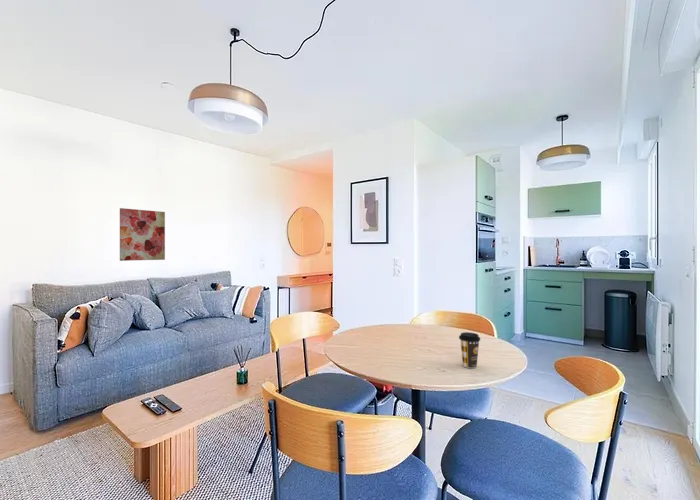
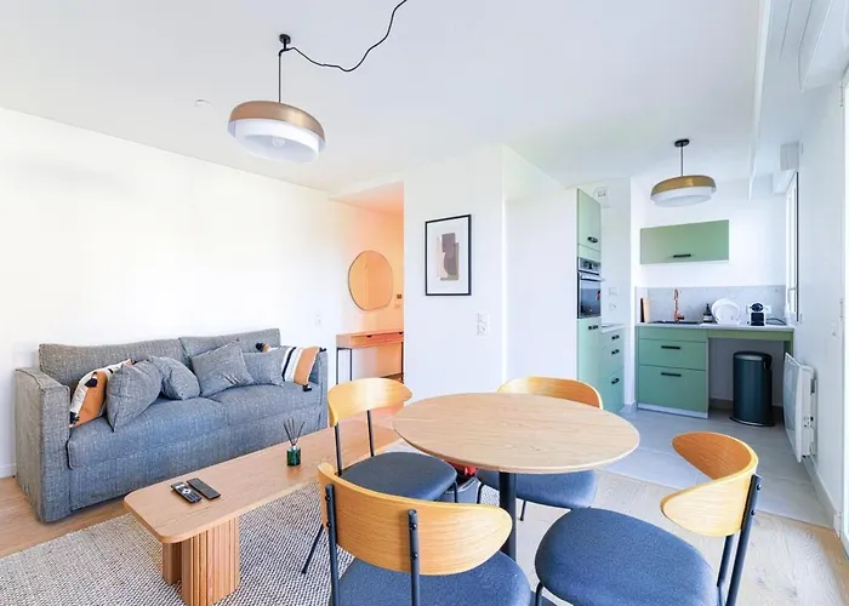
- wall art (143, 235)
- coffee cup (469, 350)
